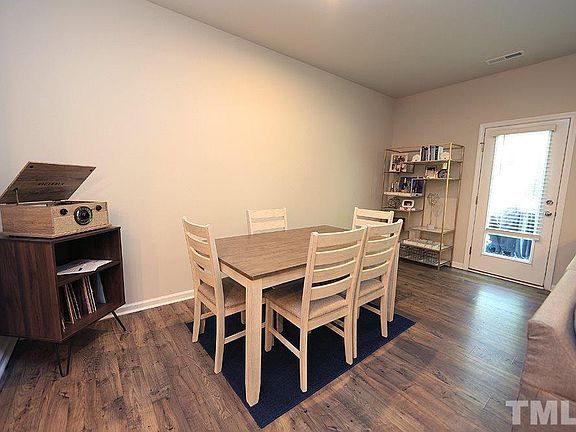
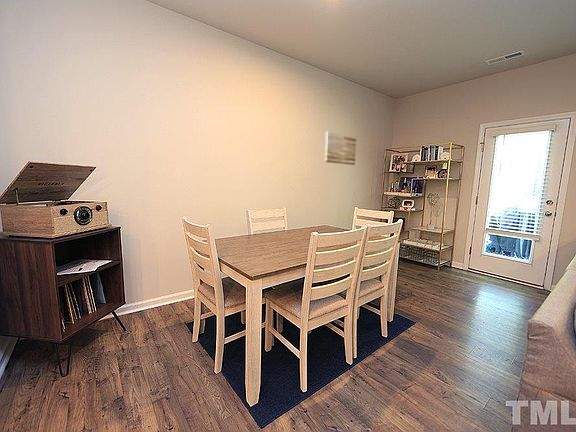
+ wall art (341, 149)
